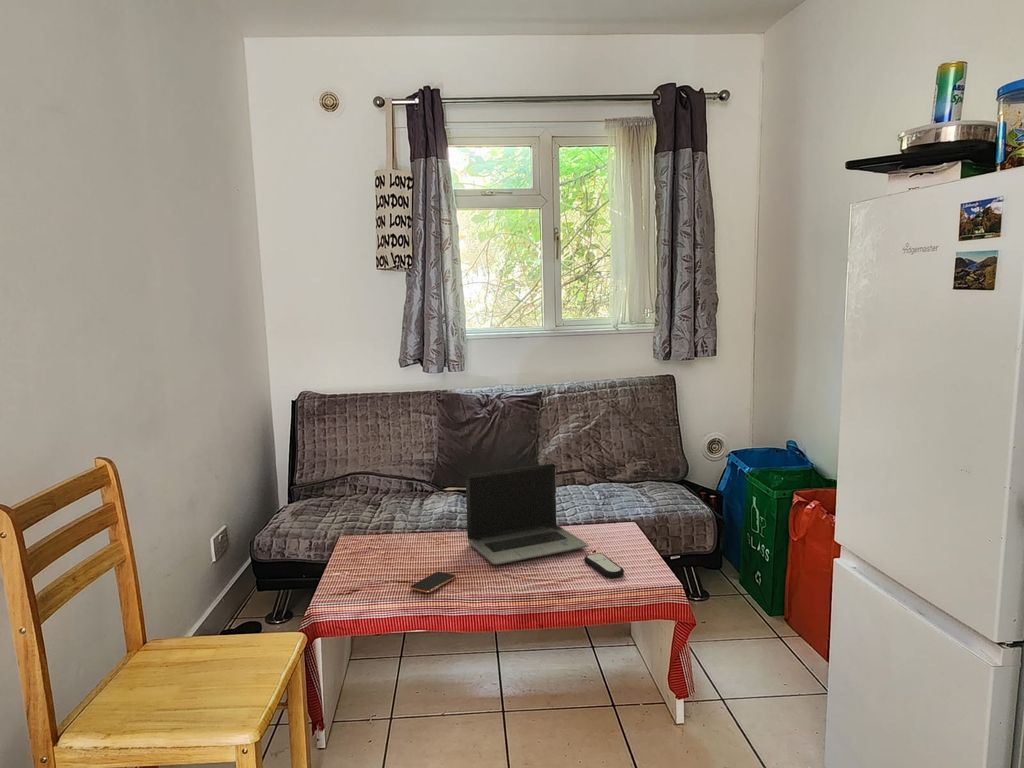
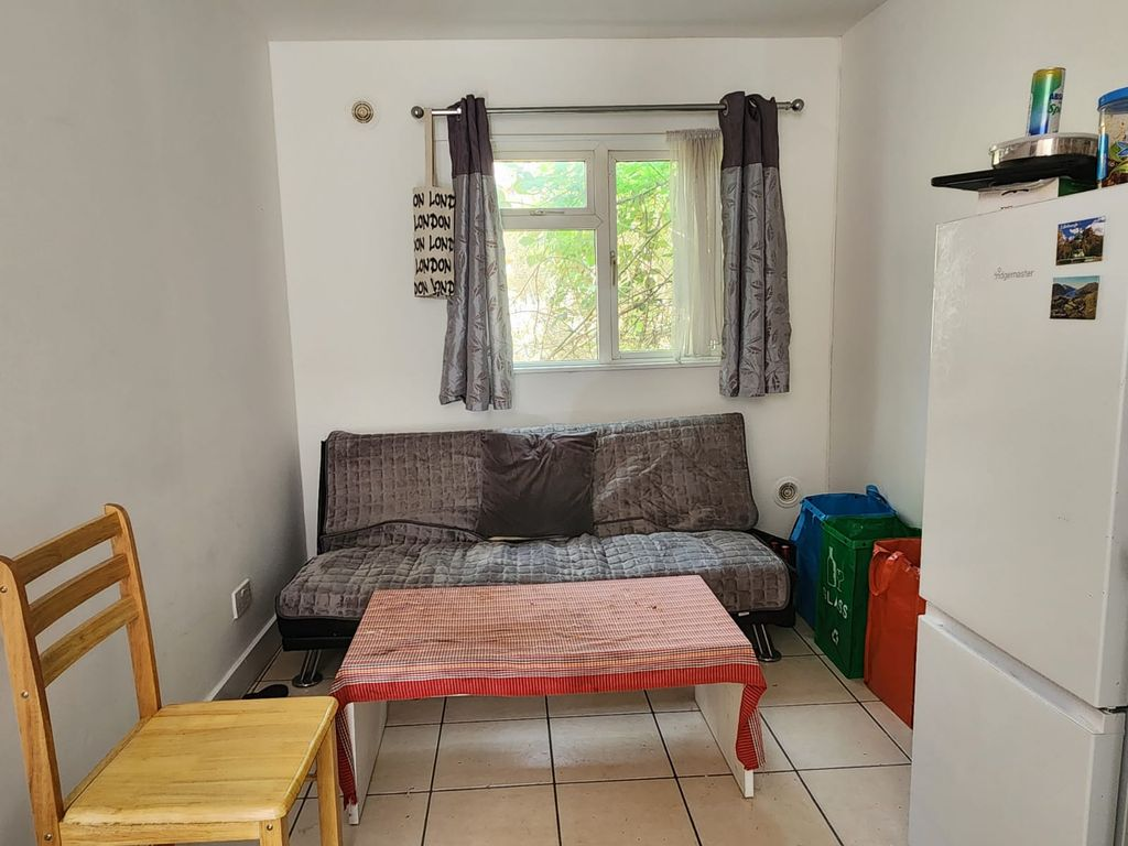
- laptop computer (526, 512)
- remote control (604, 565)
- smartphone (433, 581)
